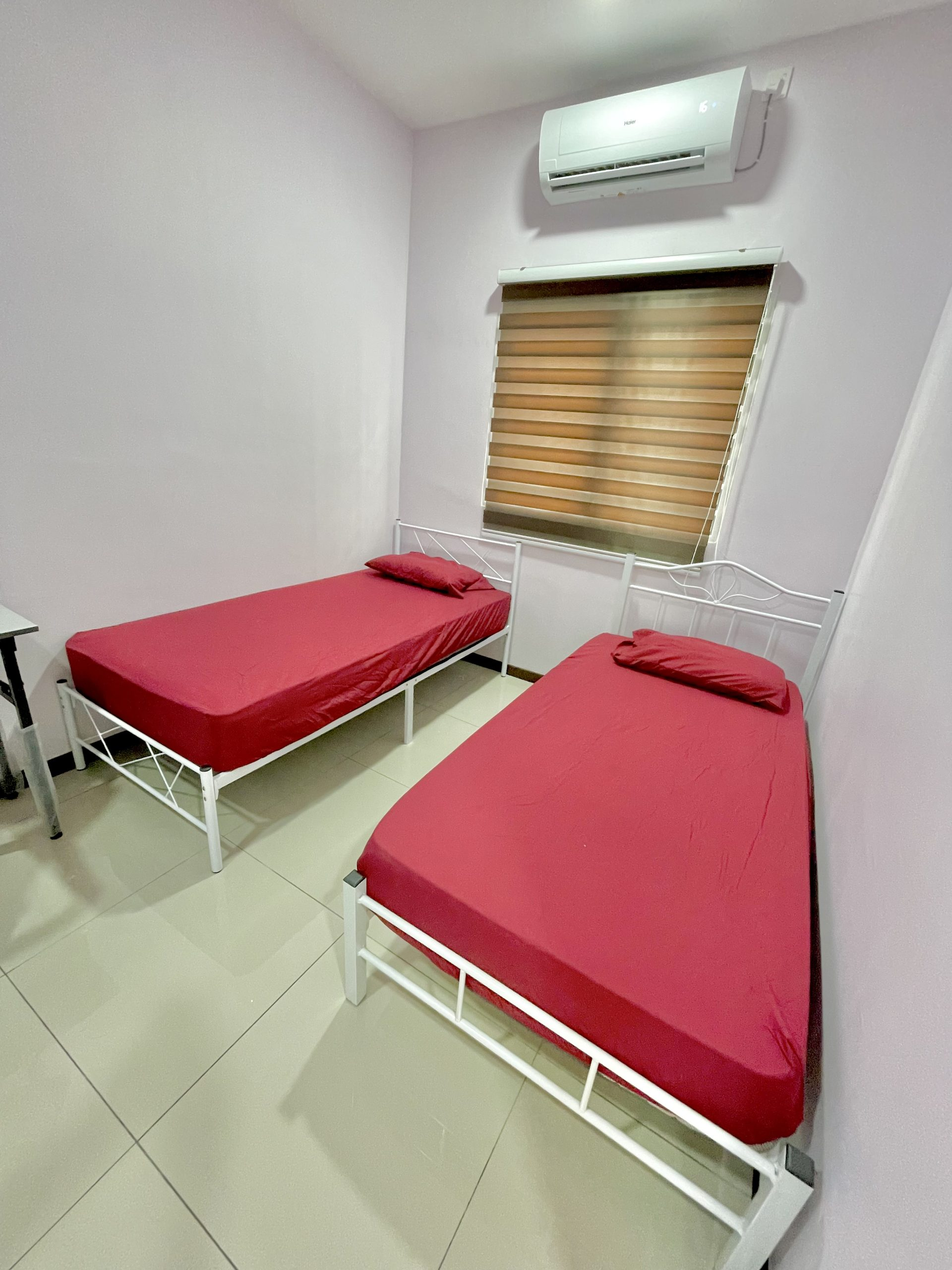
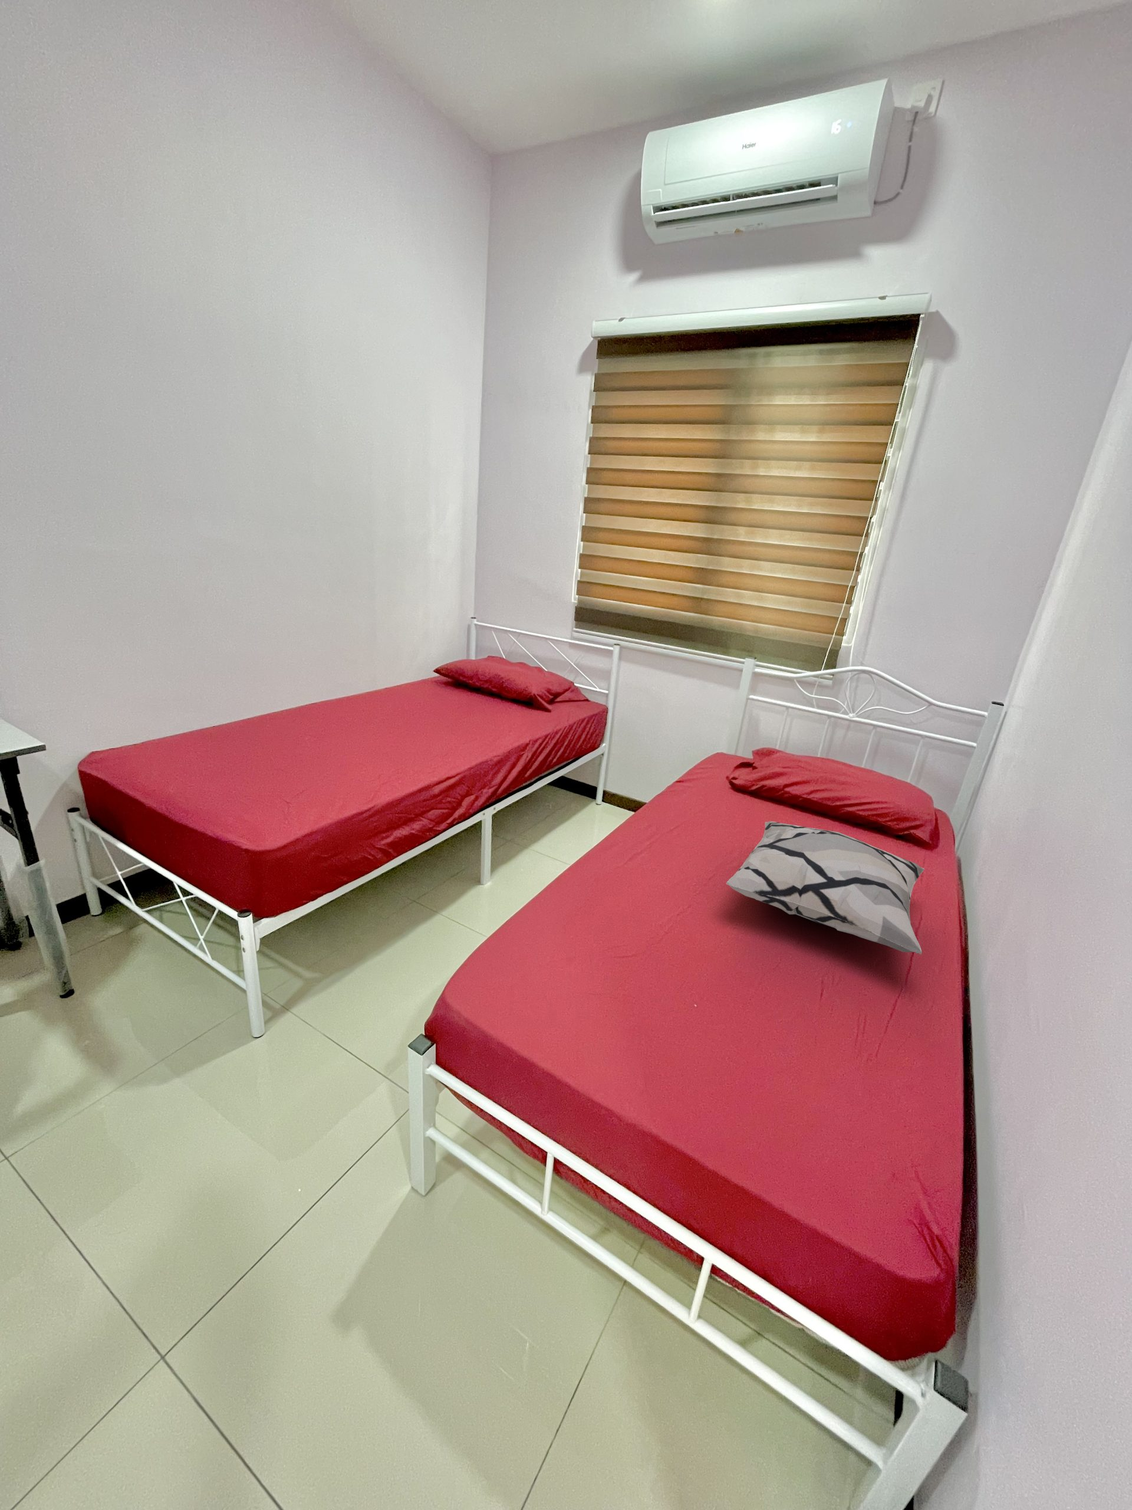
+ decorative pillow (829, 875)
